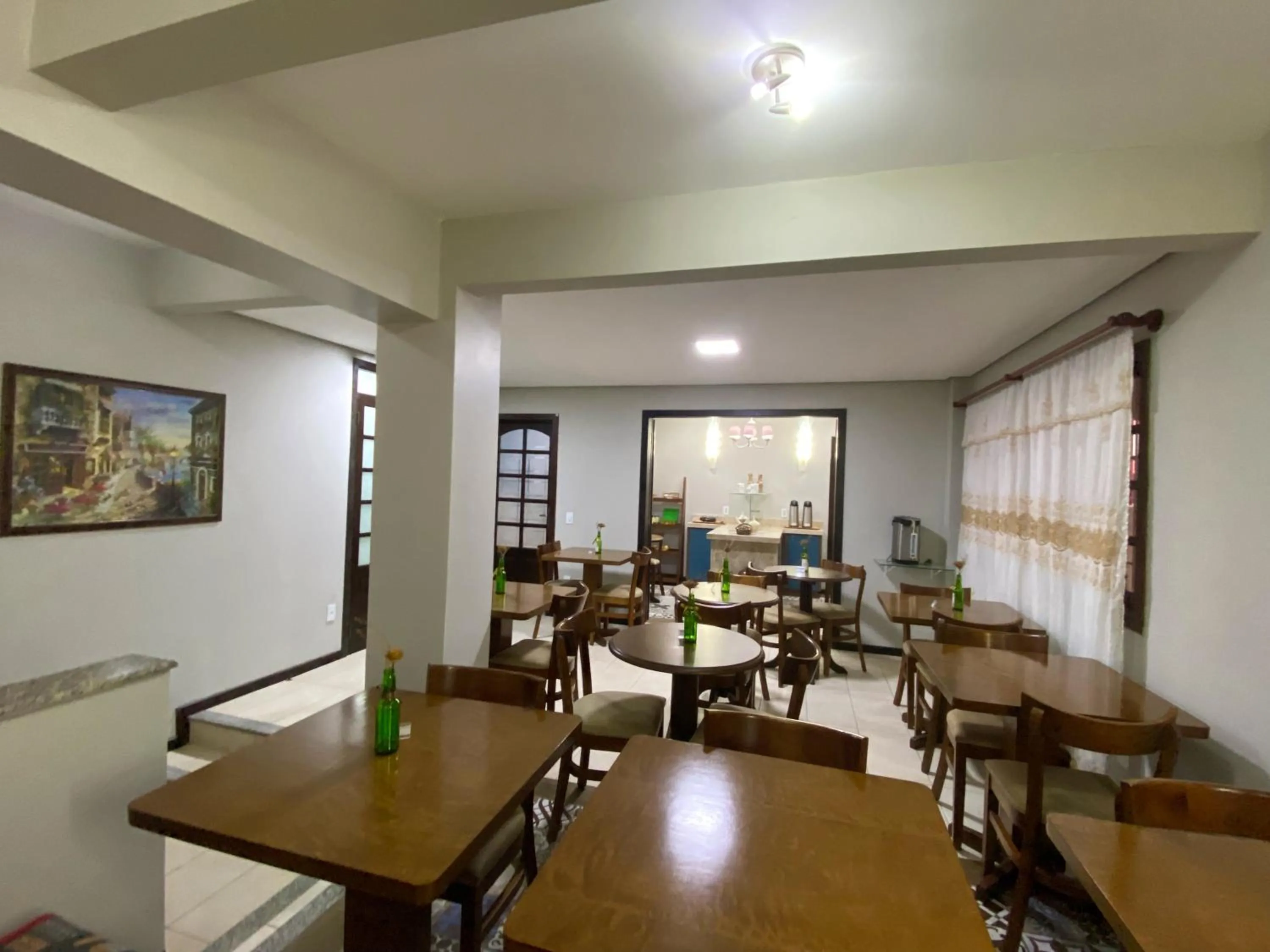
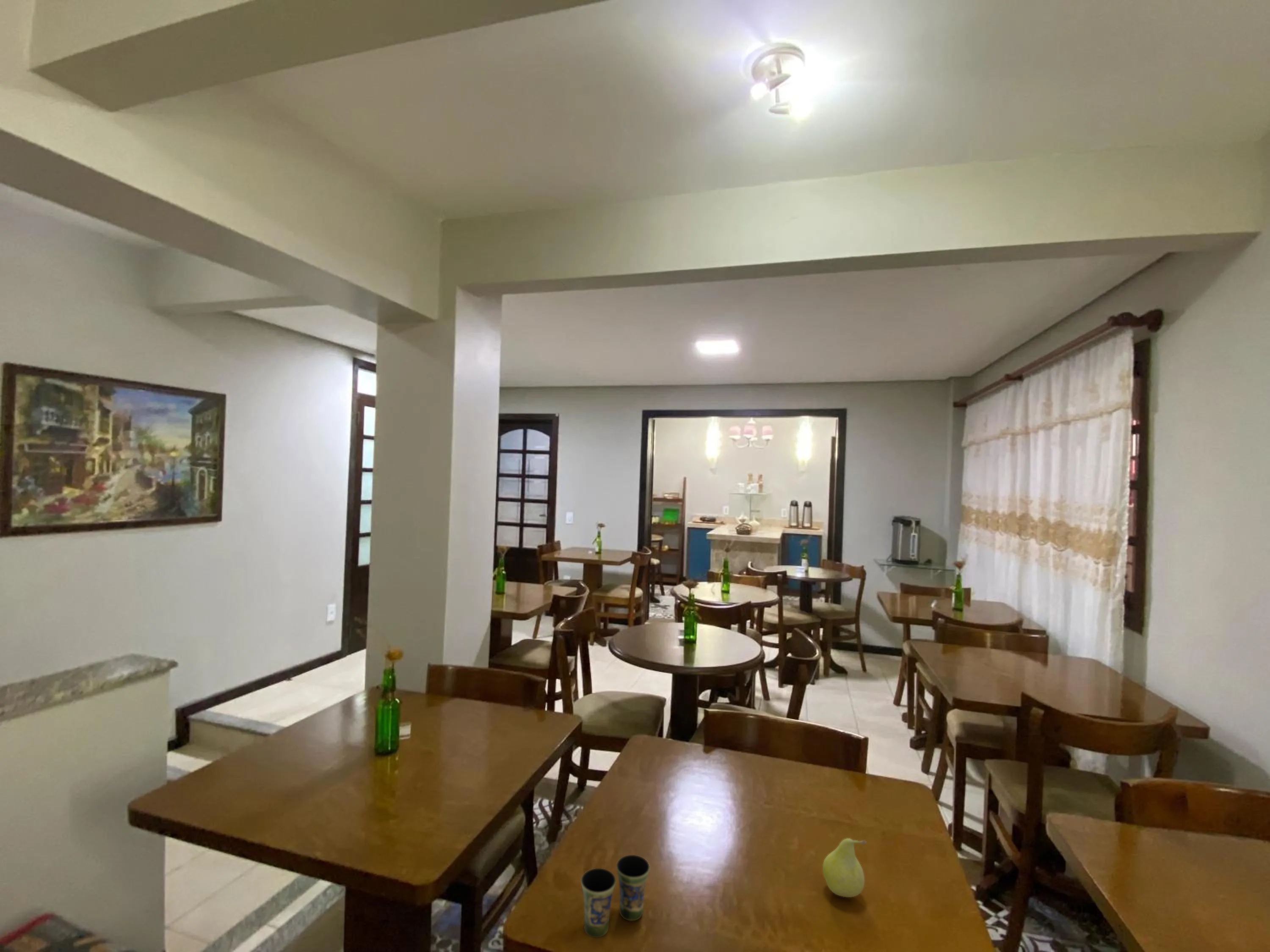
+ cup (612, 896)
+ fruit (846, 861)
